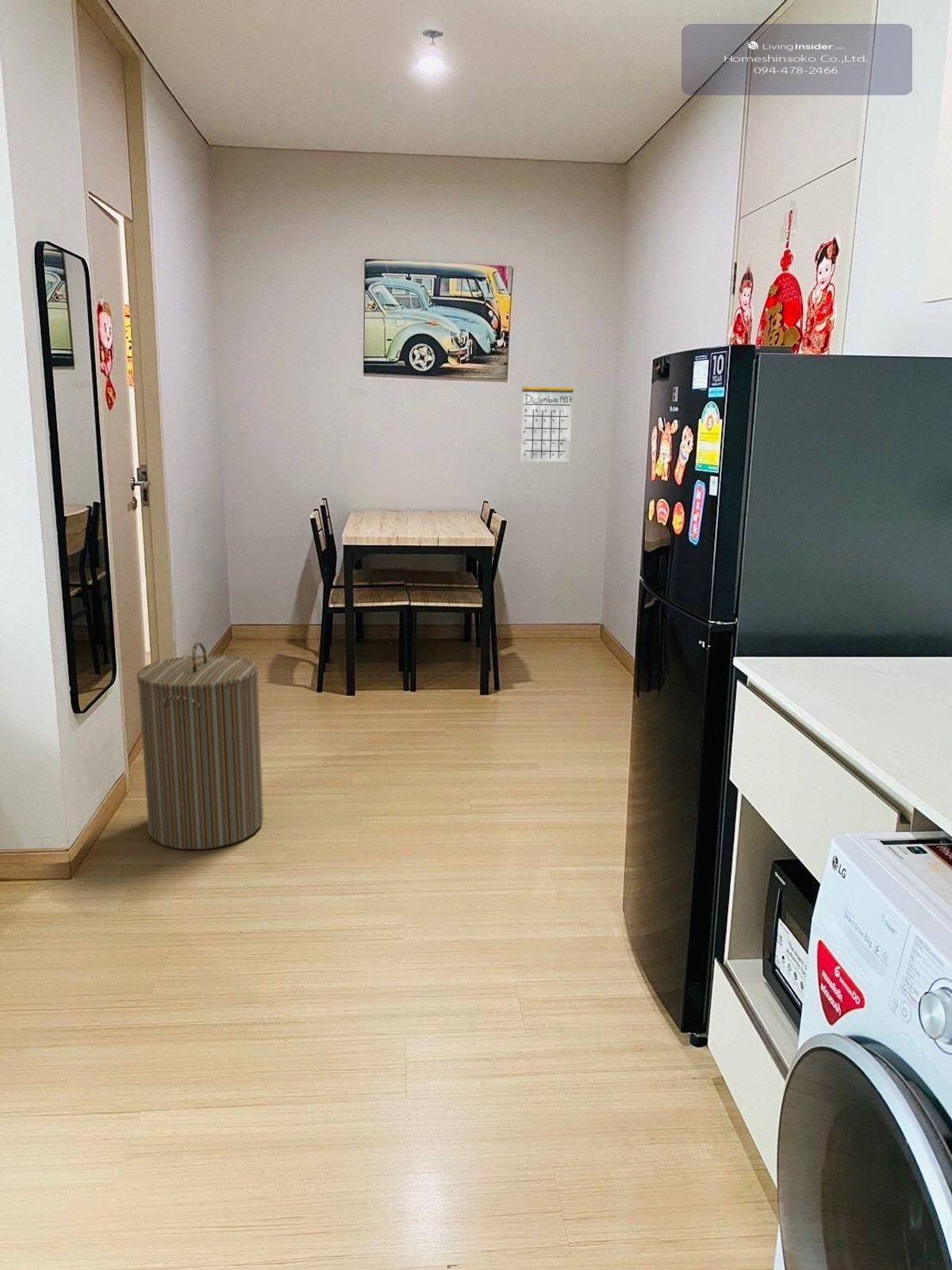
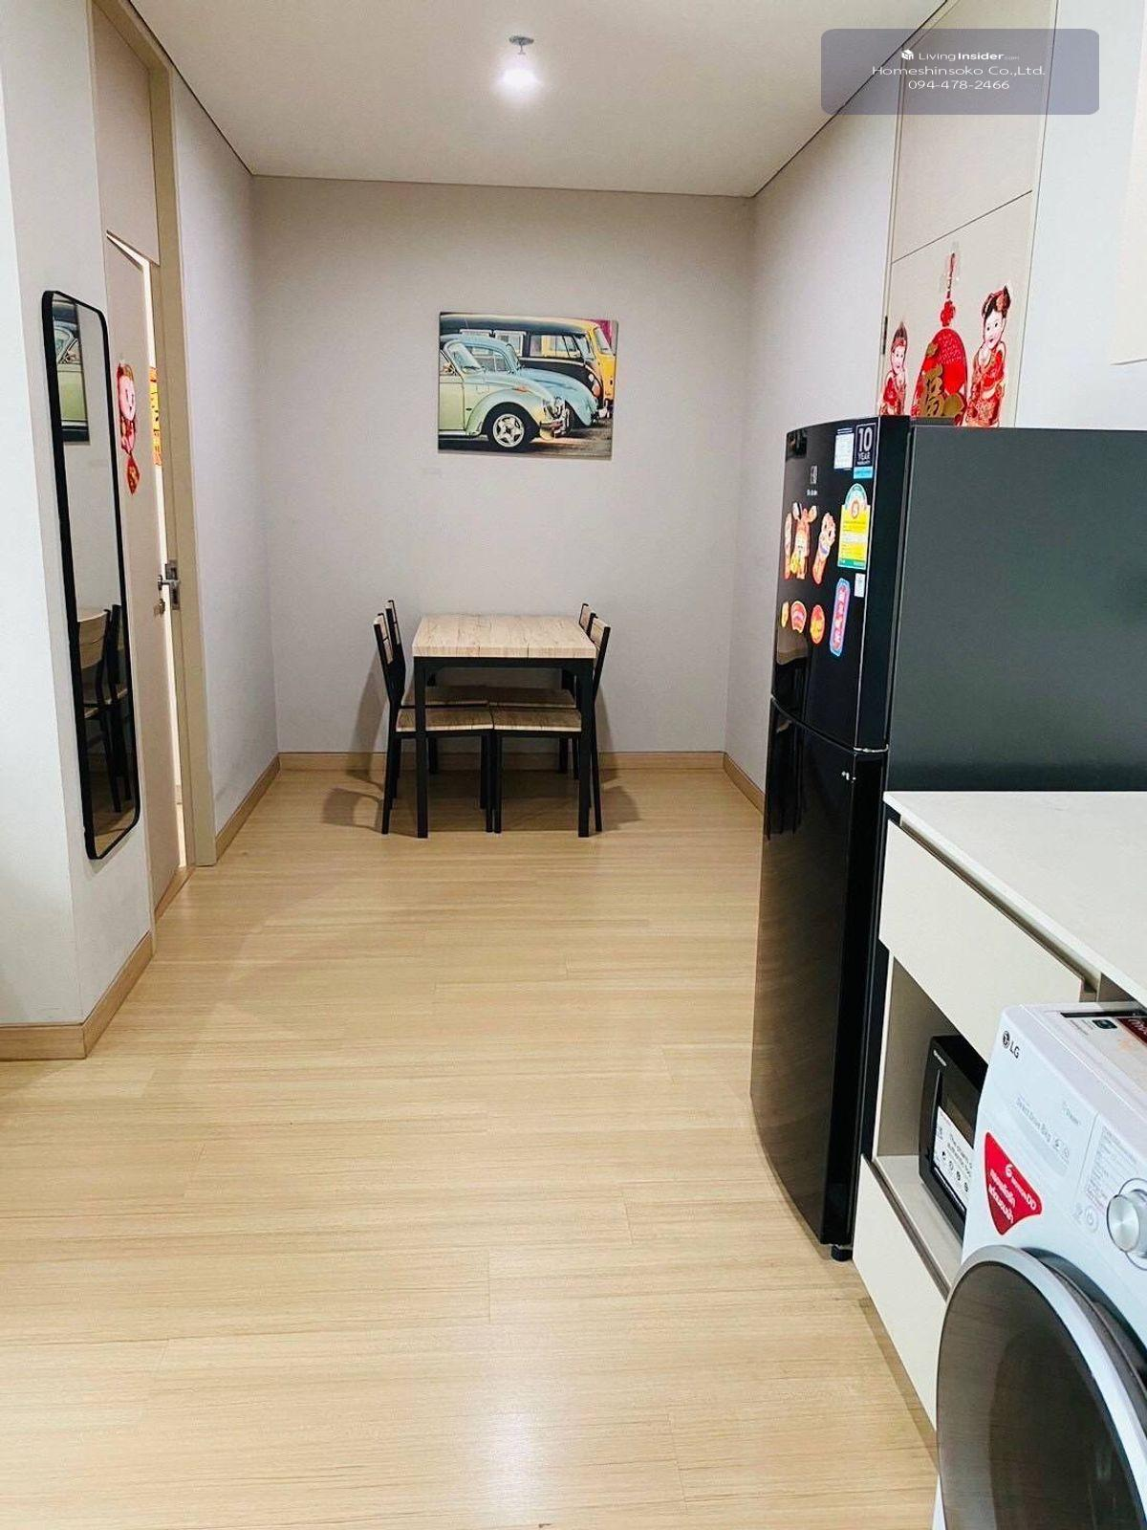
- laundry hamper (202, 736)
- calendar (547, 416)
